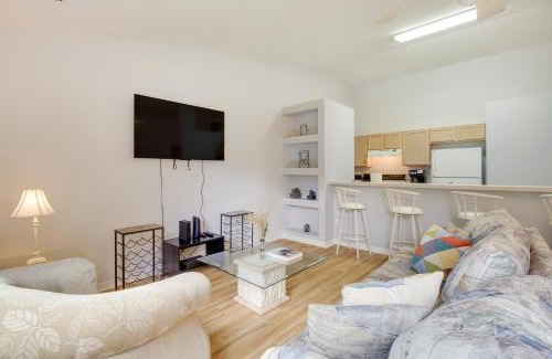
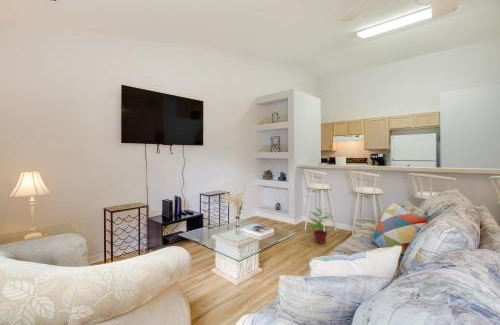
+ potted plant (321, 224)
